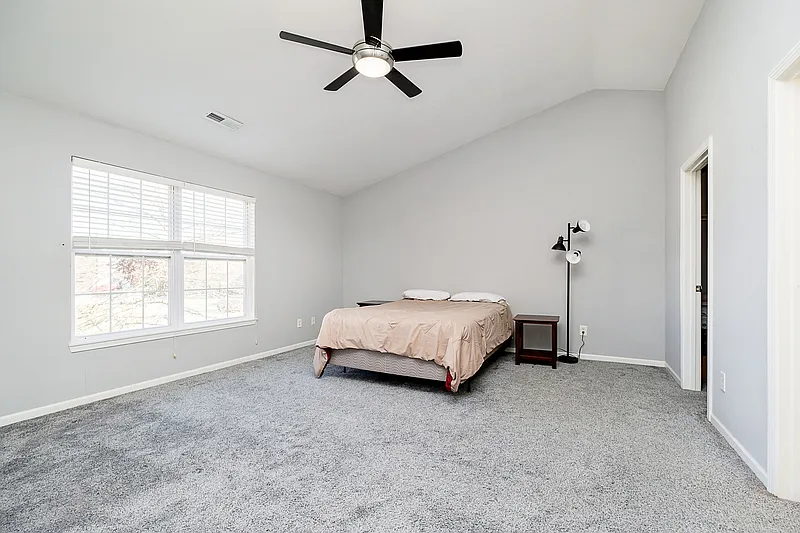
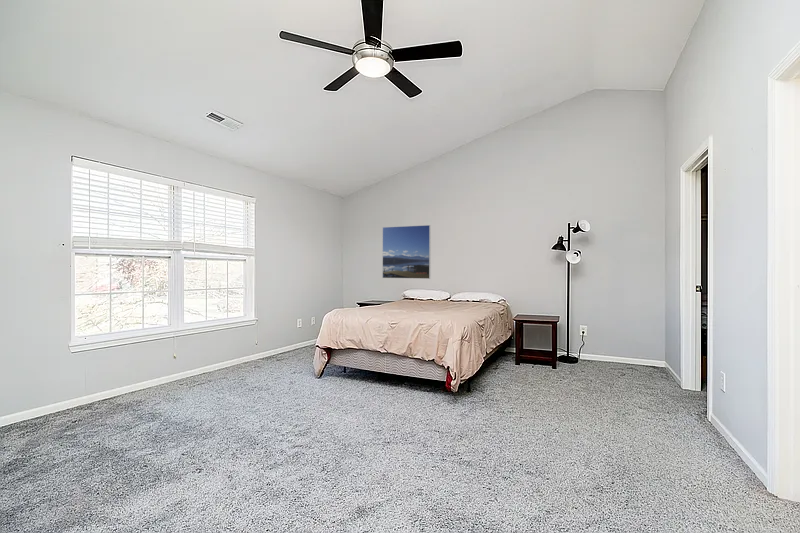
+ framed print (405, 252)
